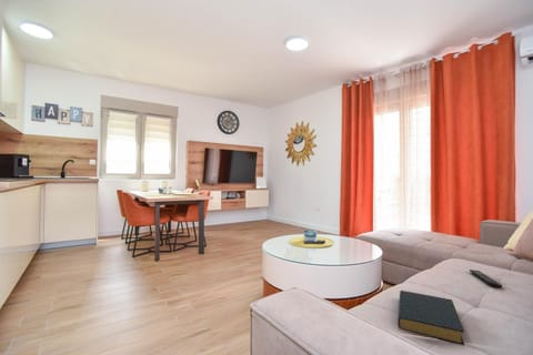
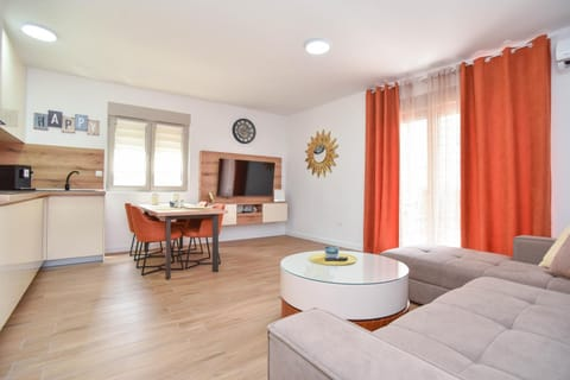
- remote control (484, 277)
- hardback book (426, 313)
